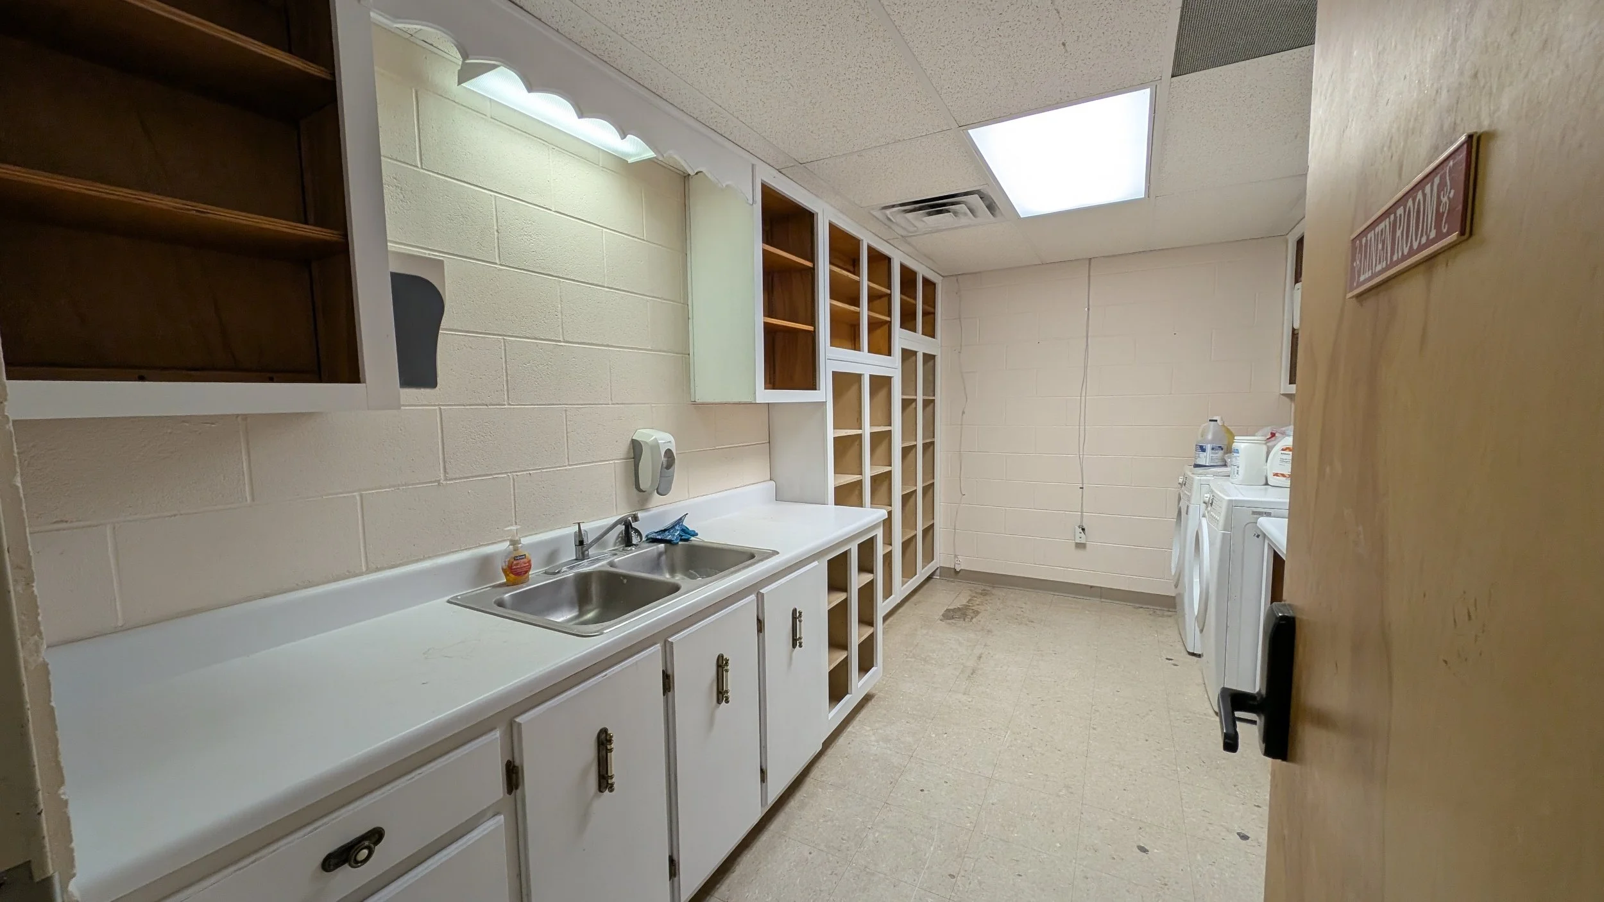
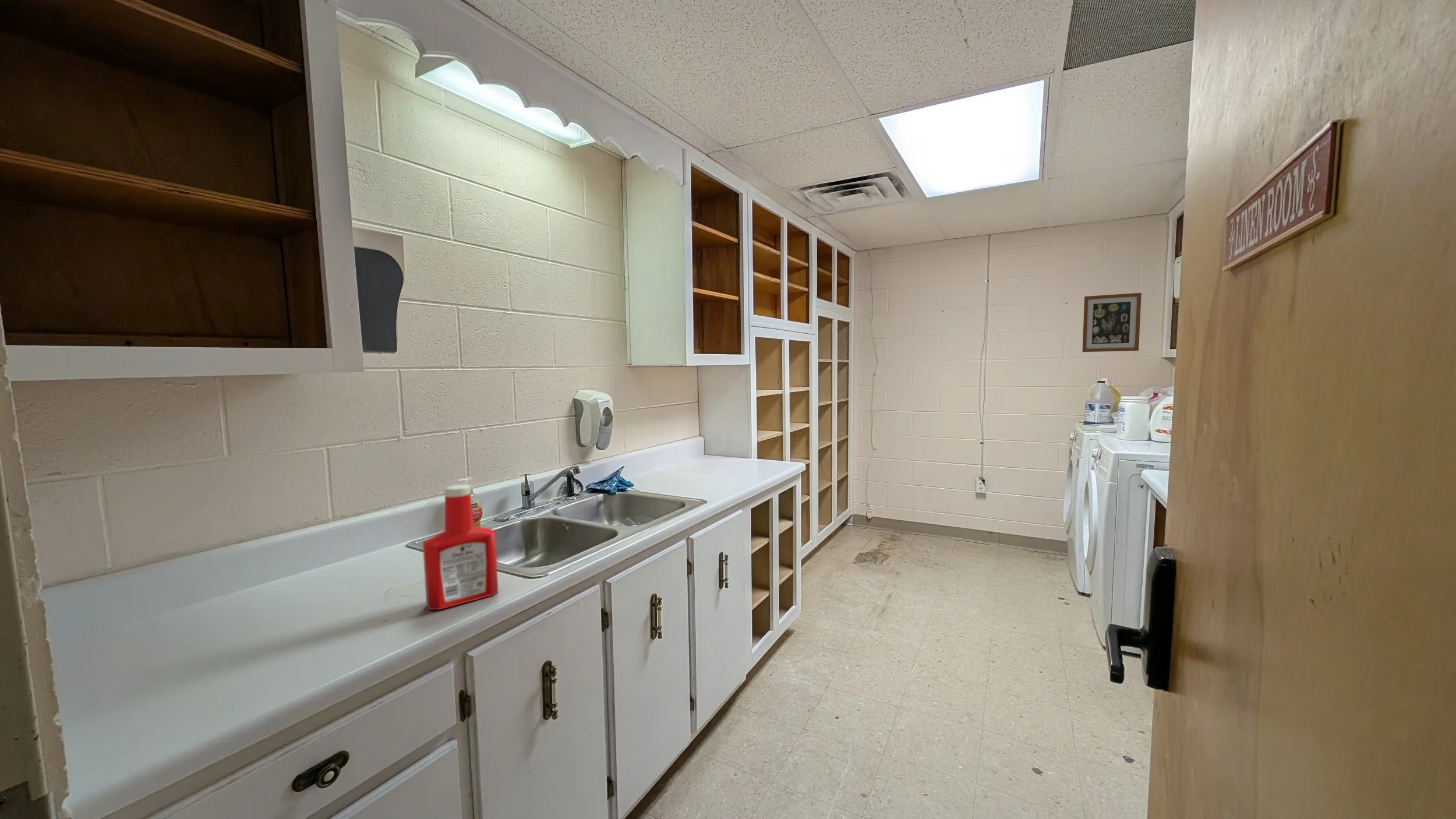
+ wall art (1111, 323)
+ soap bottle (460, 542)
